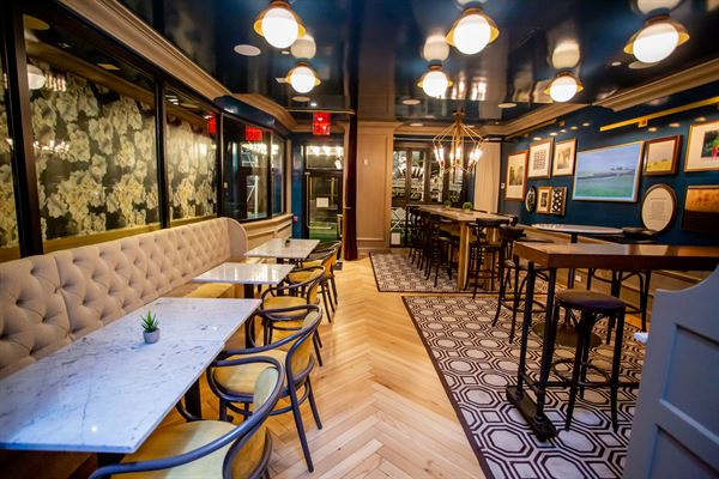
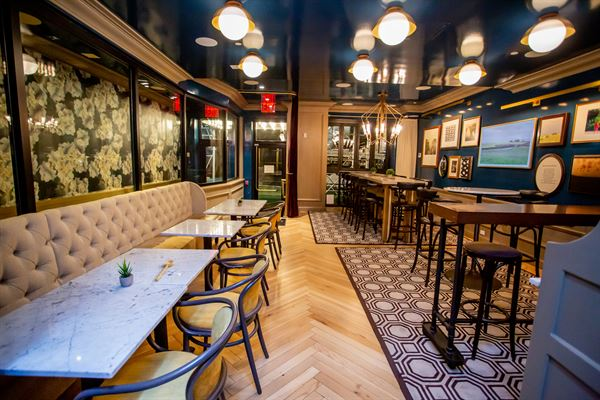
+ spoon (164, 269)
